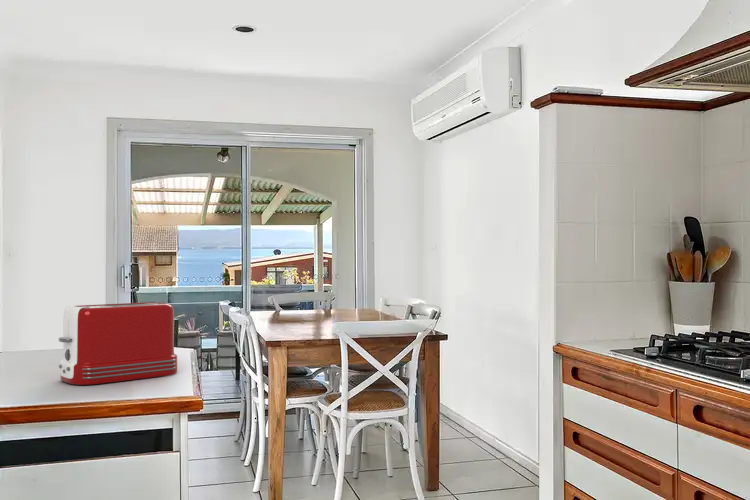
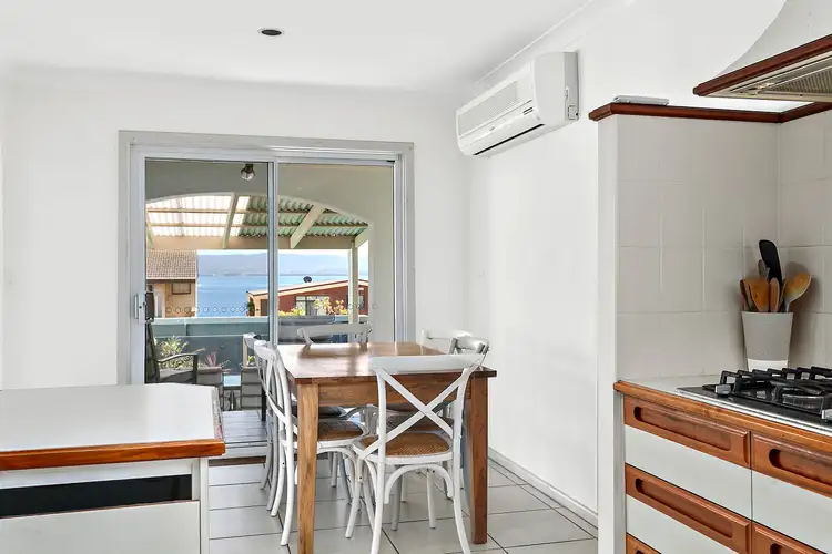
- toaster (120, 340)
